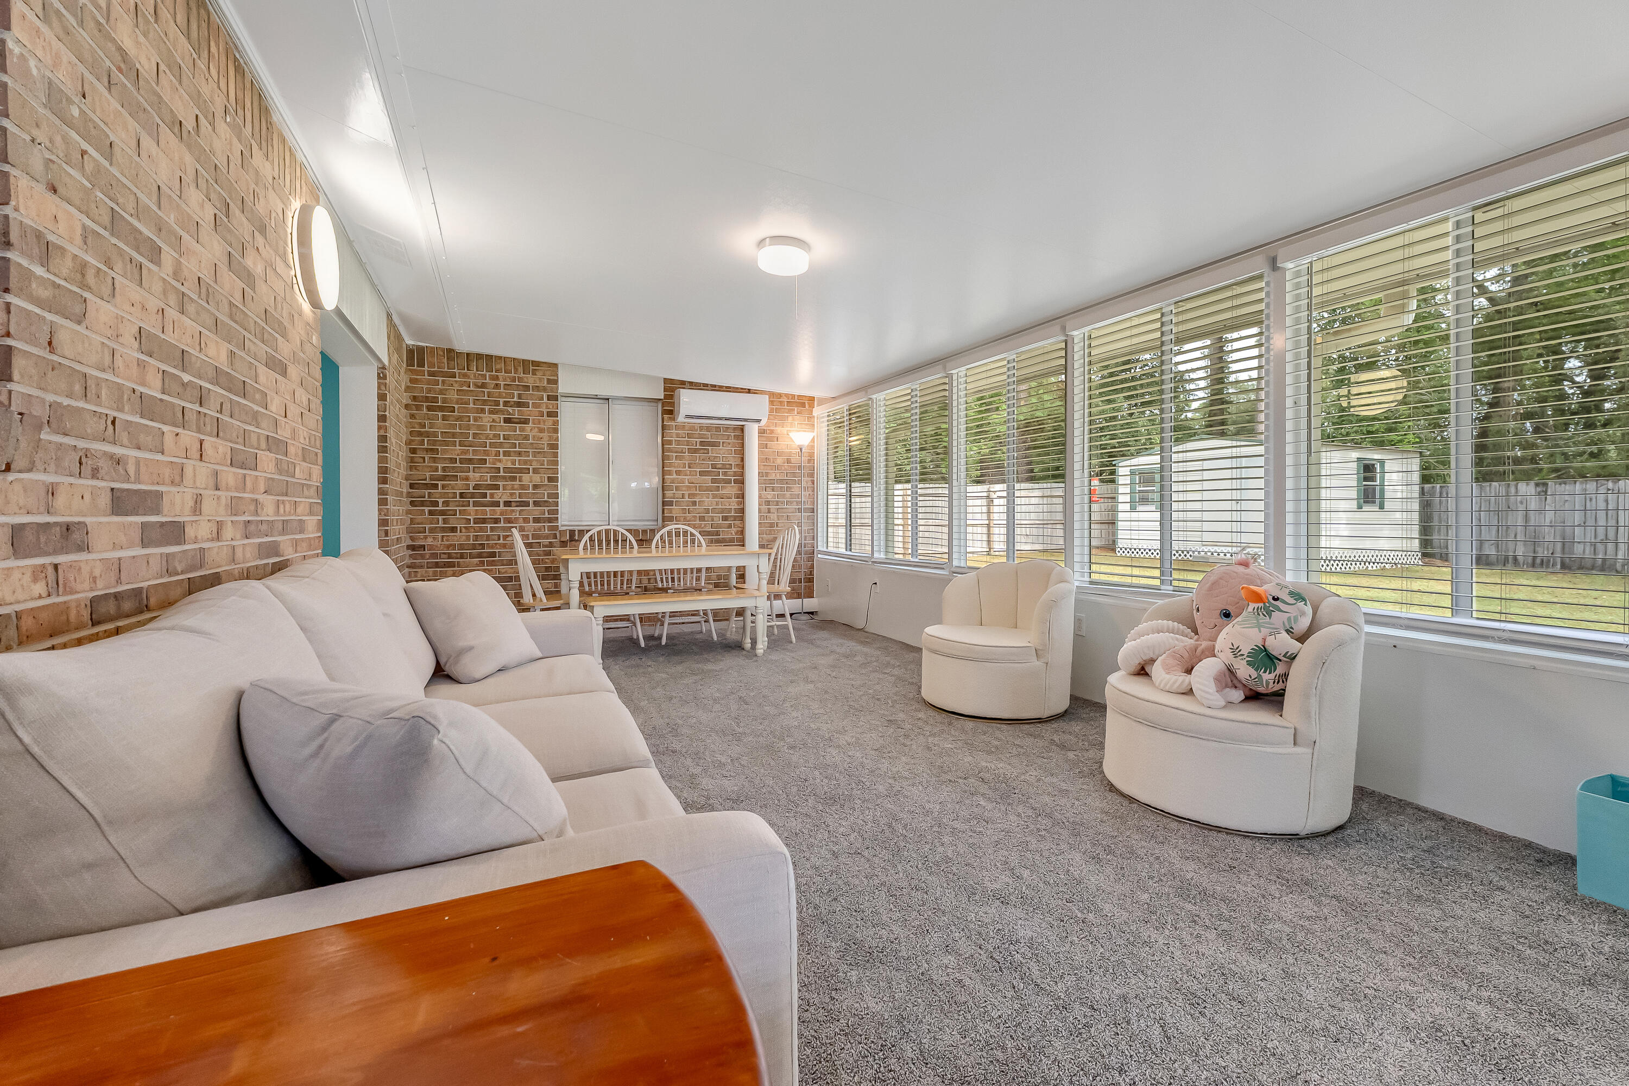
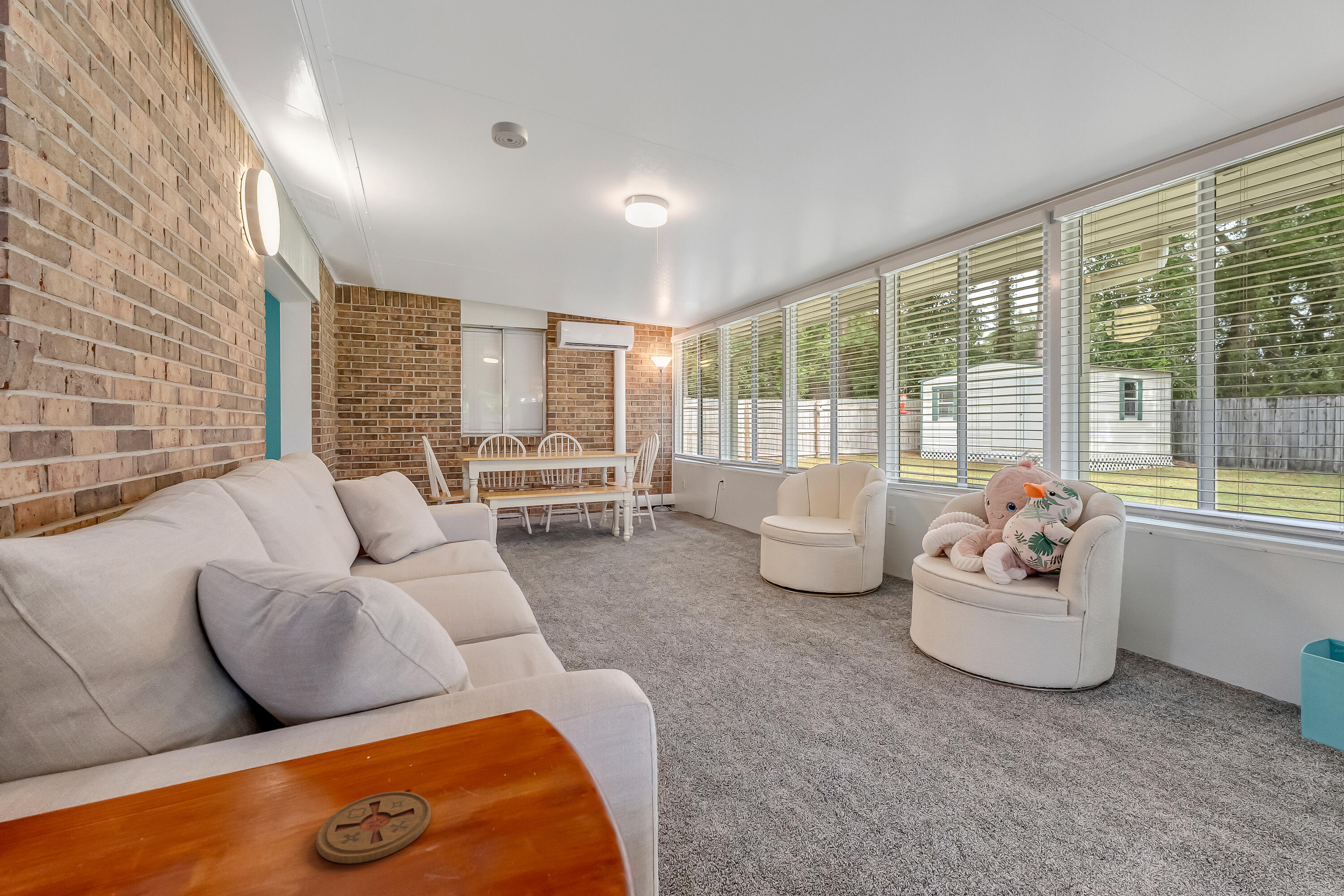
+ coaster (375, 824)
+ smoke detector (509, 135)
